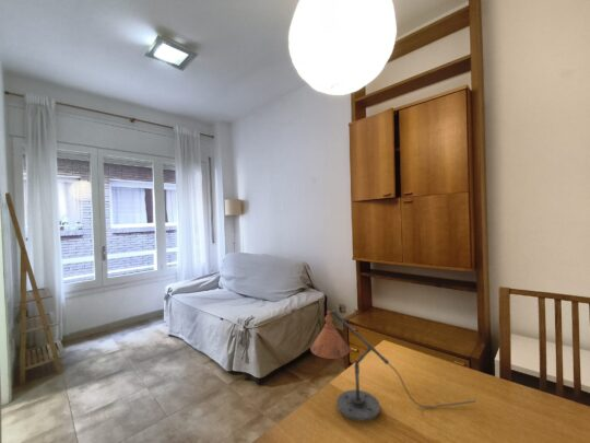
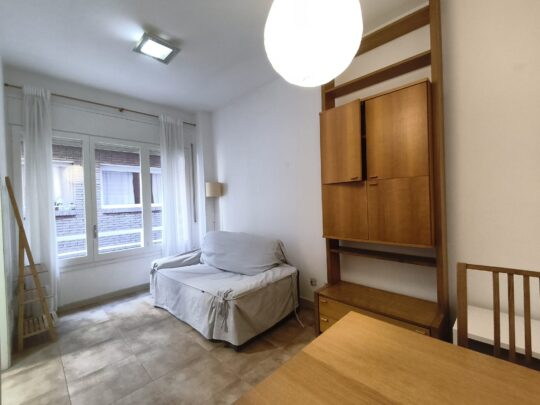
- desk lamp (388, 361)
